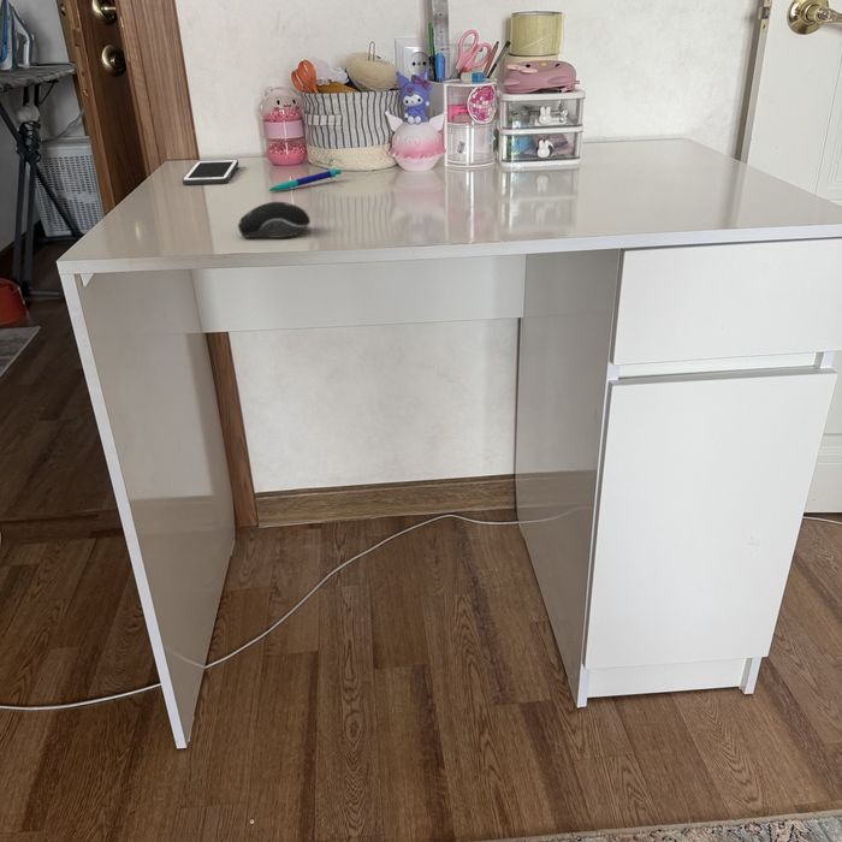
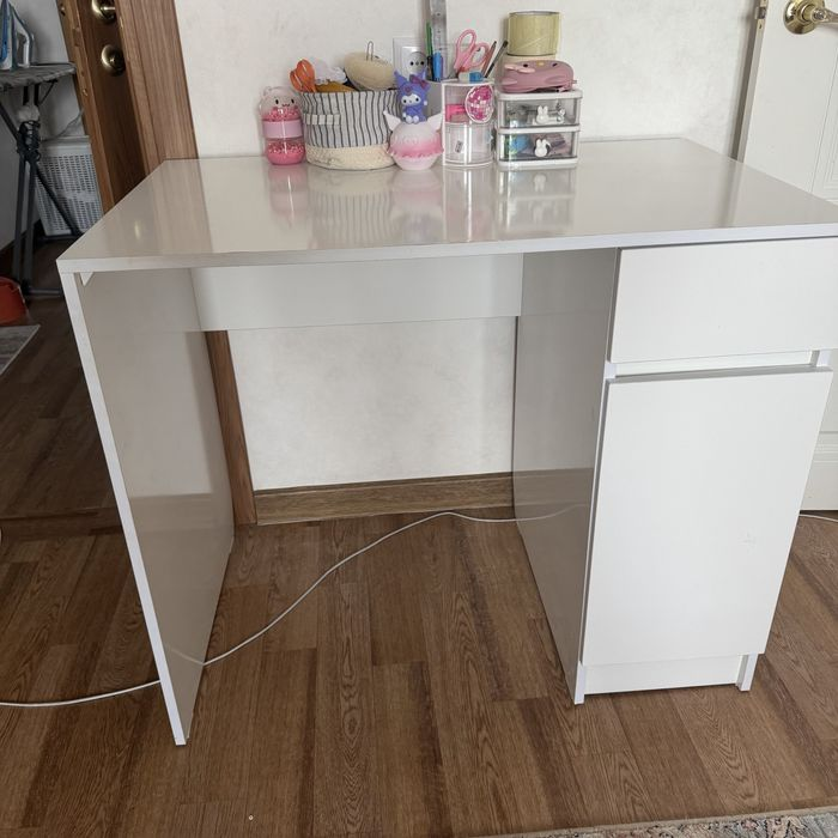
- cell phone (210, 171)
- computer mouse (273, 217)
- pen (303, 179)
